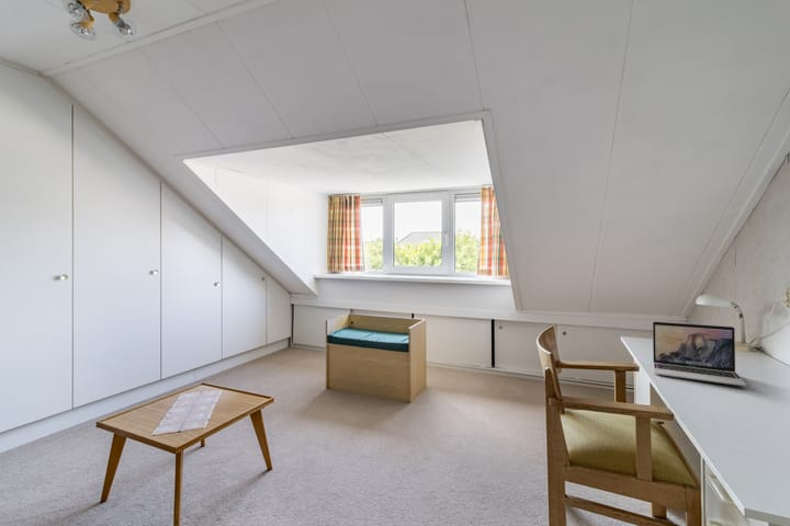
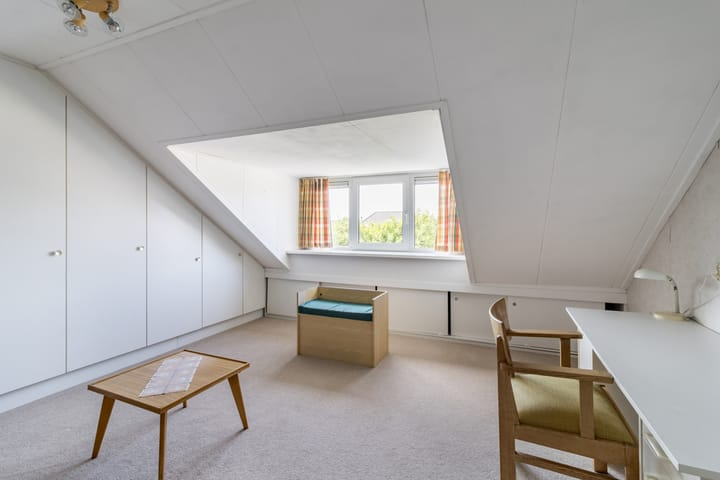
- laptop (695, 351)
